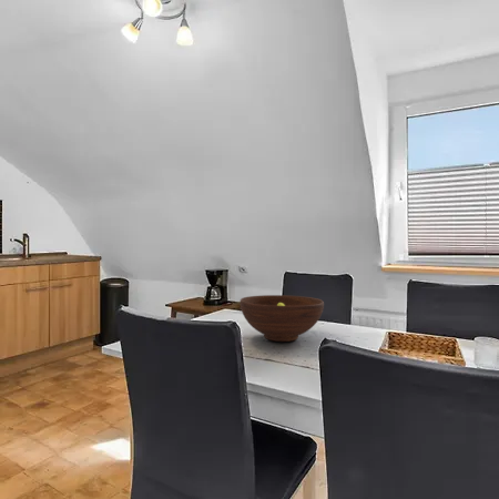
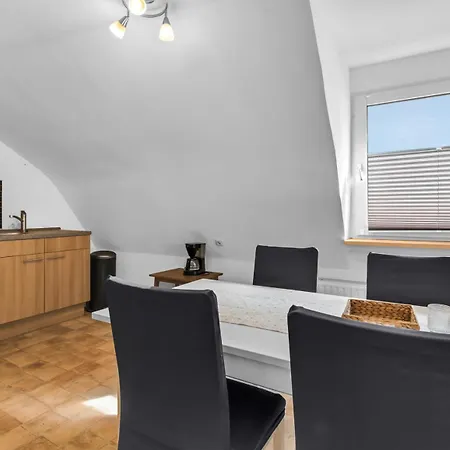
- fruit bowl (281, 319)
